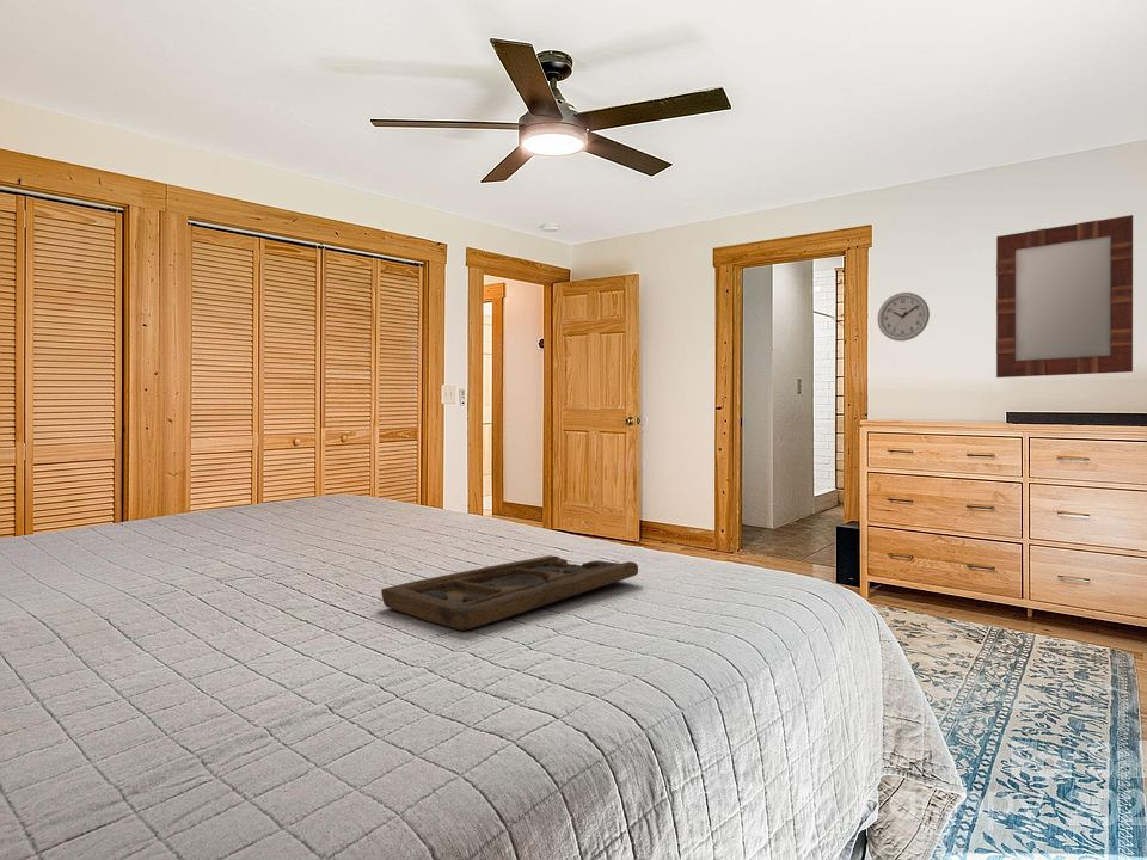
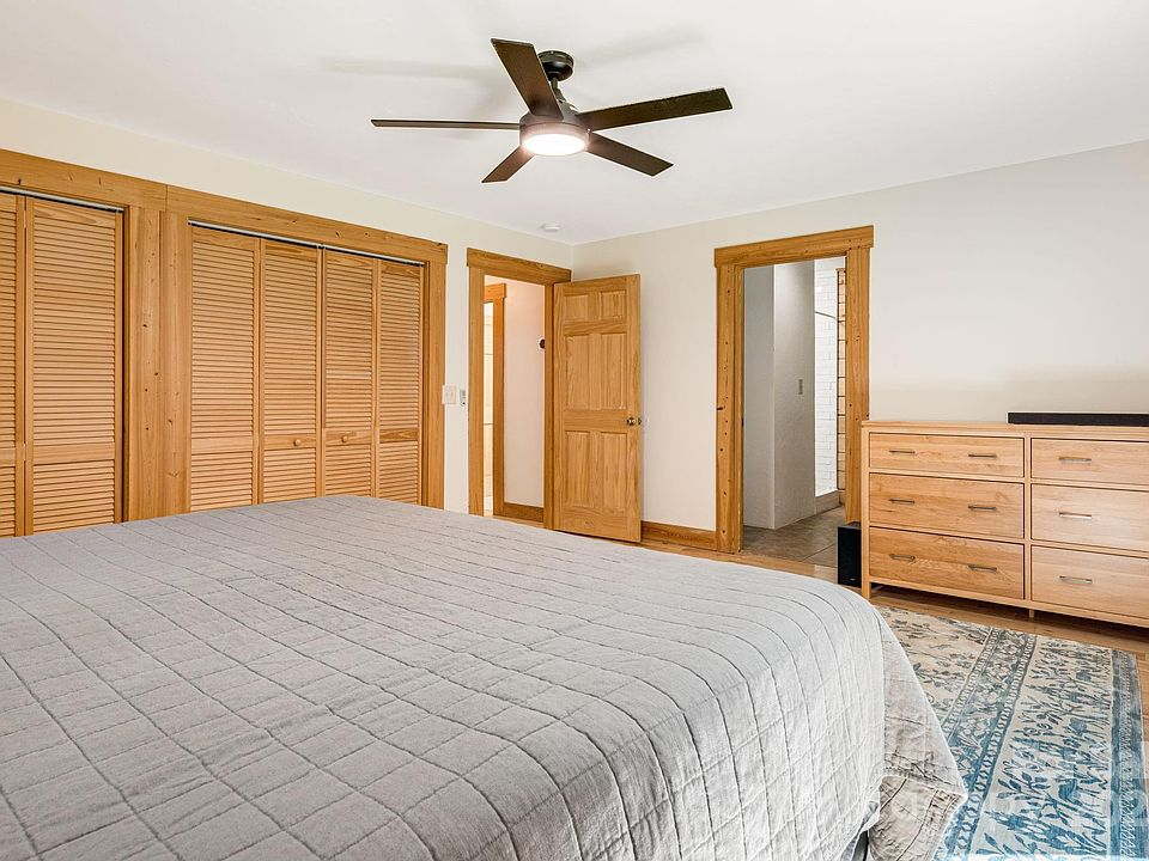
- decorative tray (517, 583)
- home mirror (1061, 300)
- wall clock (902, 317)
